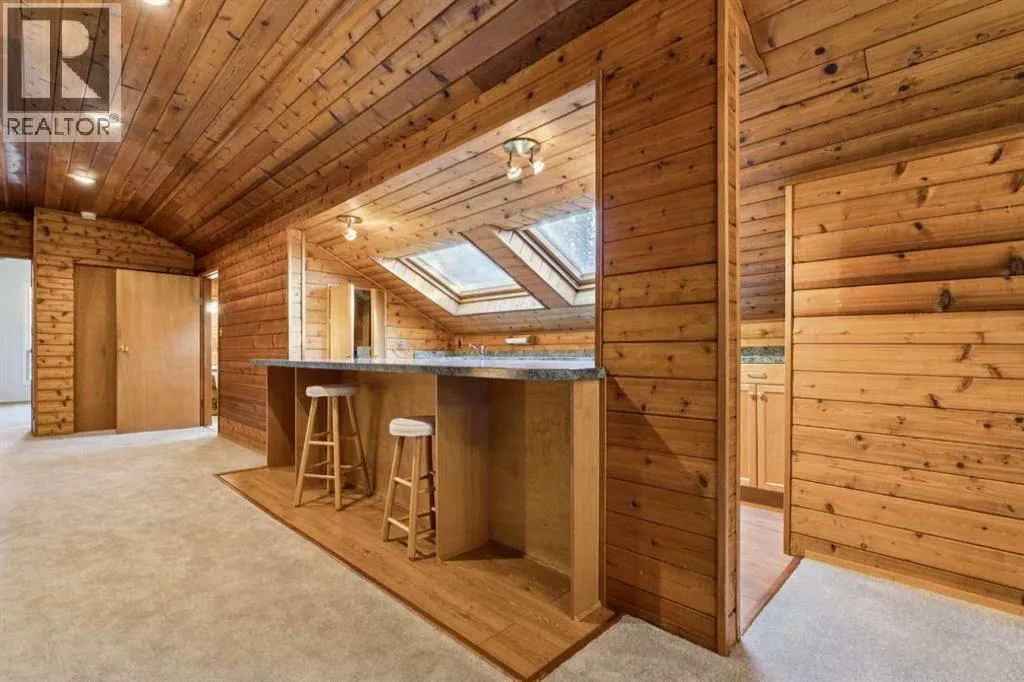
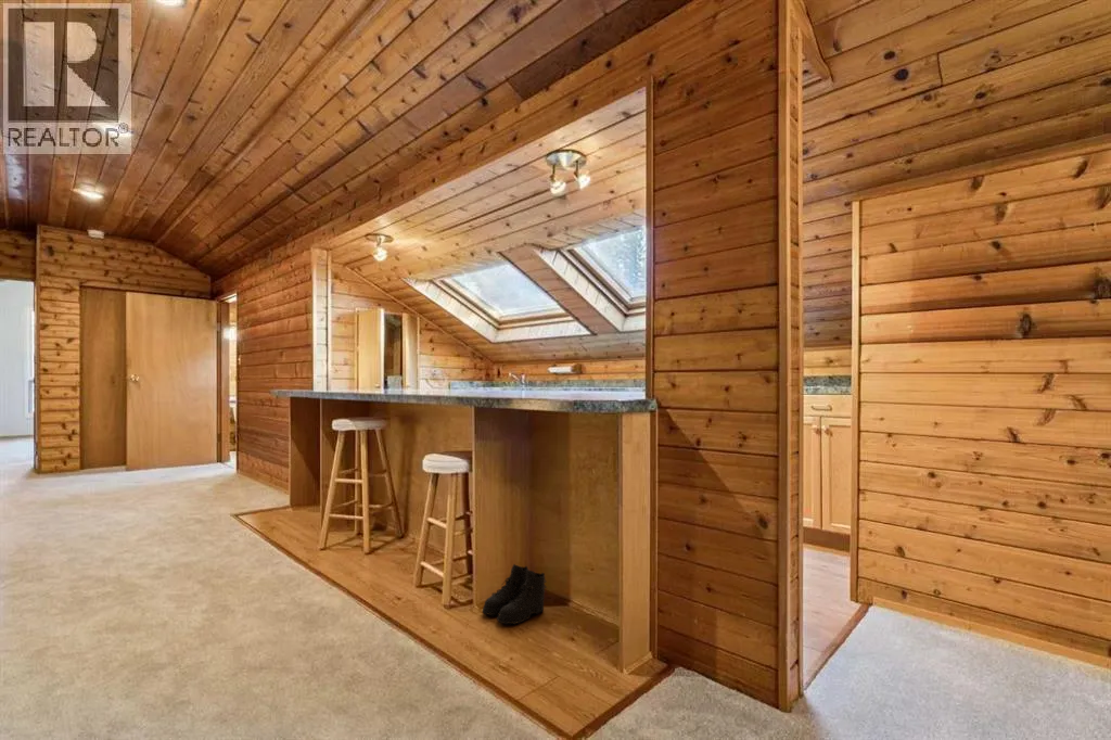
+ boots (514, 590)
